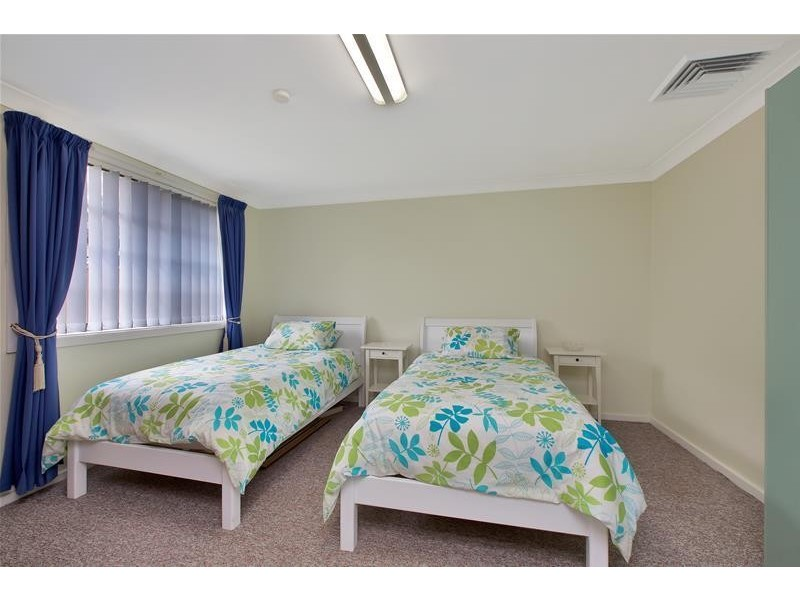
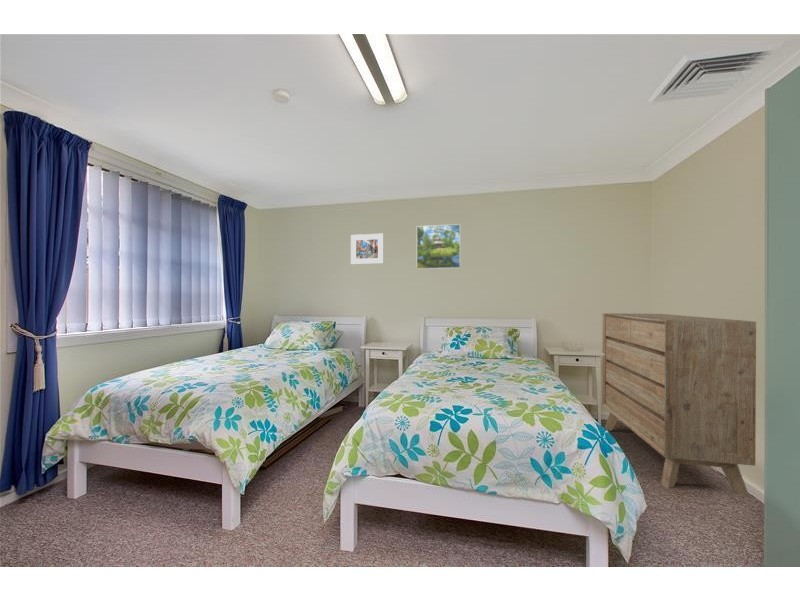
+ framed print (438, 246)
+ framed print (367, 249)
+ dresser (662, 386)
